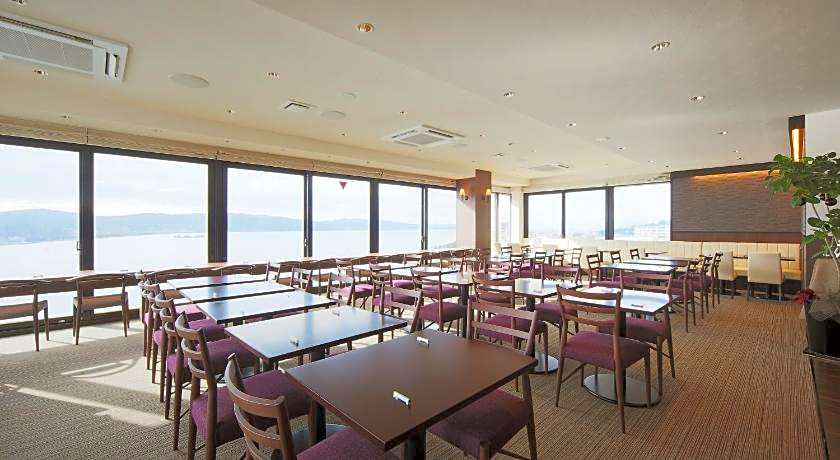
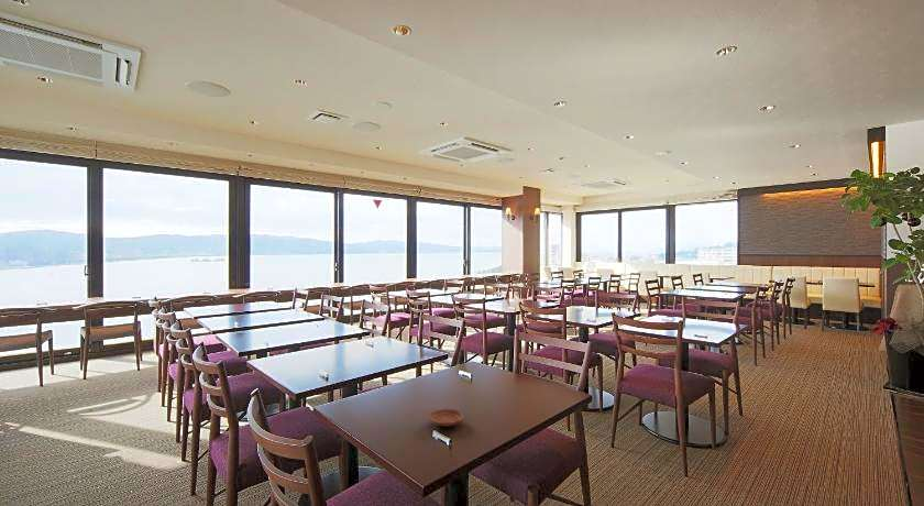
+ plate (446, 419)
